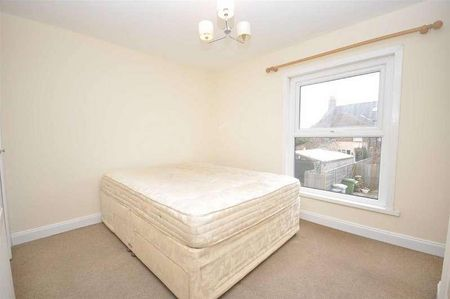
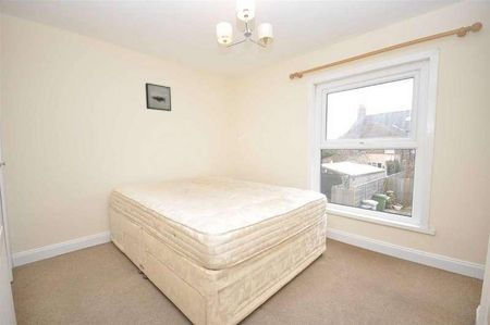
+ wall art (158, 97)
